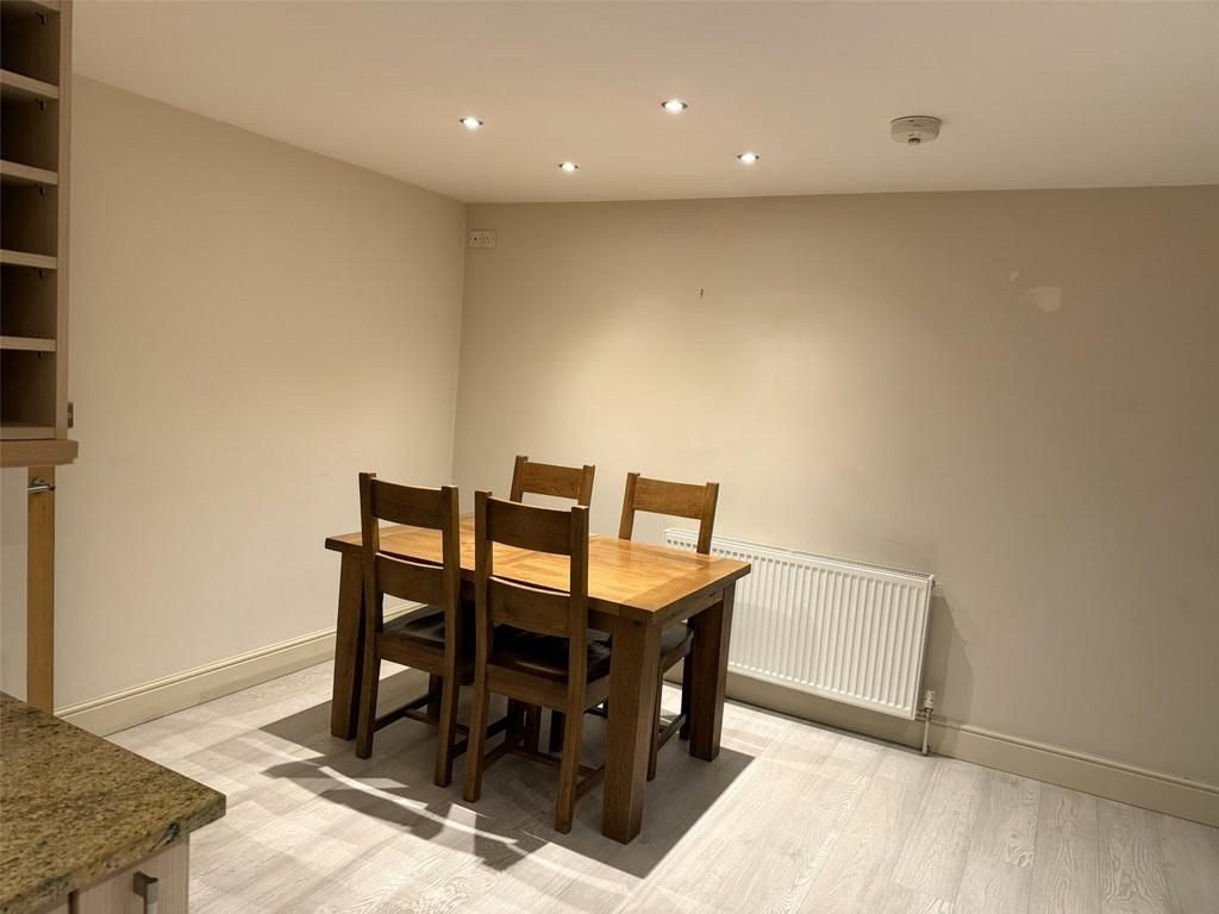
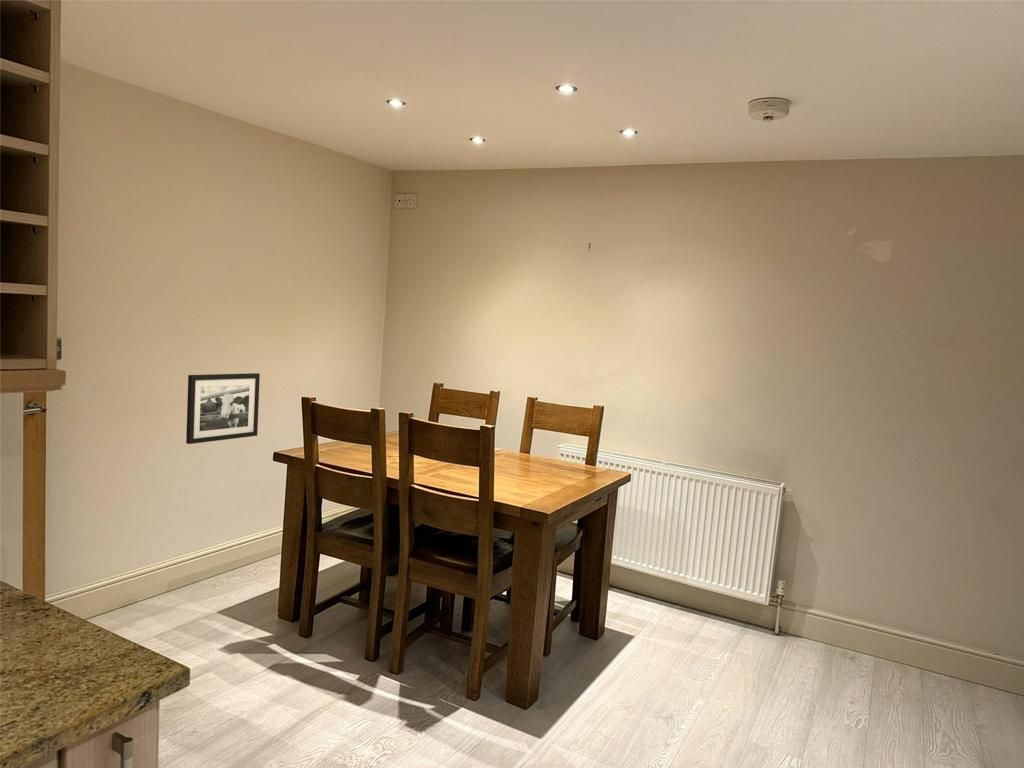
+ picture frame (224, 406)
